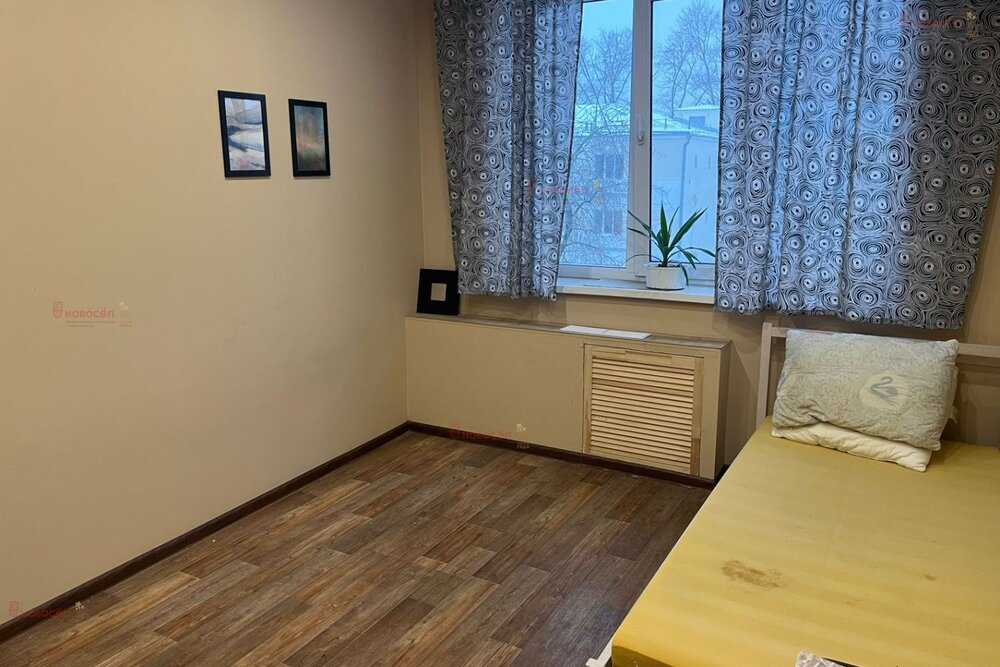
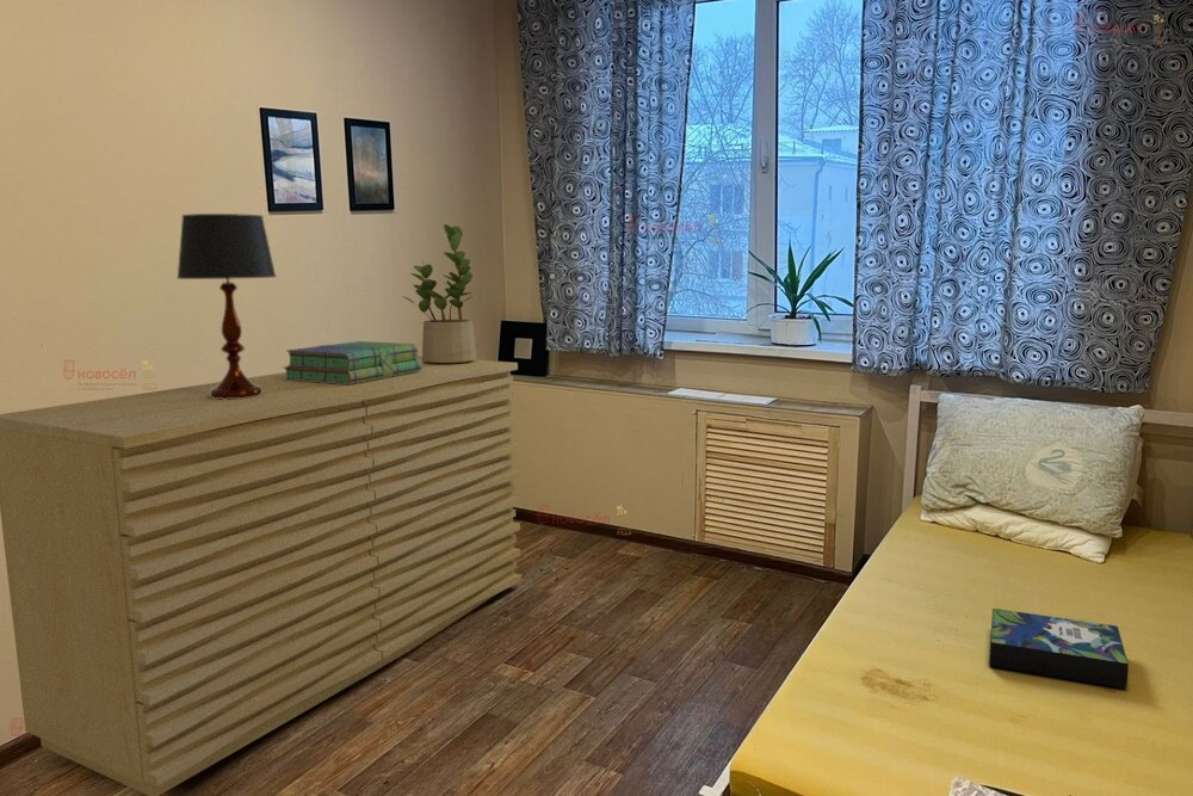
+ sideboard (311, 524)
+ potted plant (438, 294)
+ stack of books (354, 360)
+ table lamp (229, 306)
+ book (1055, 646)
